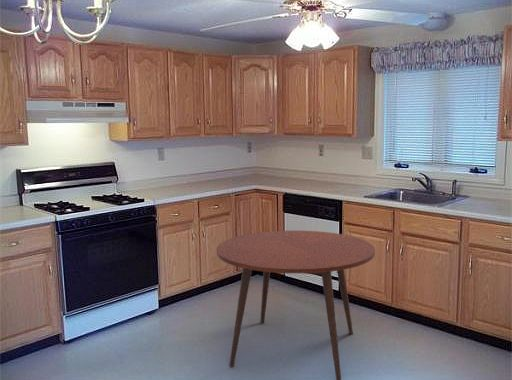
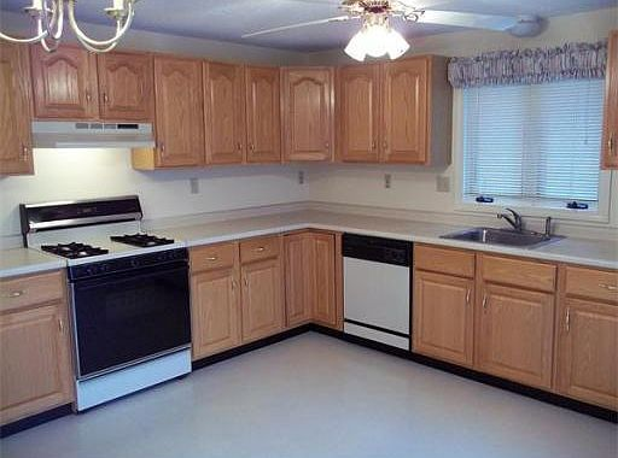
- dining table (295, 272)
